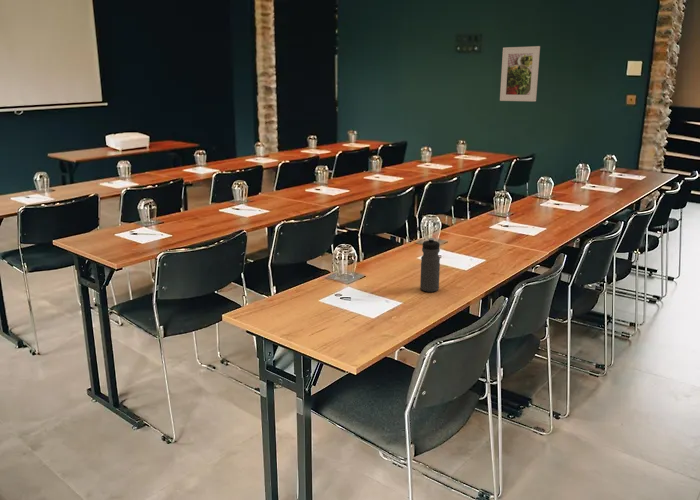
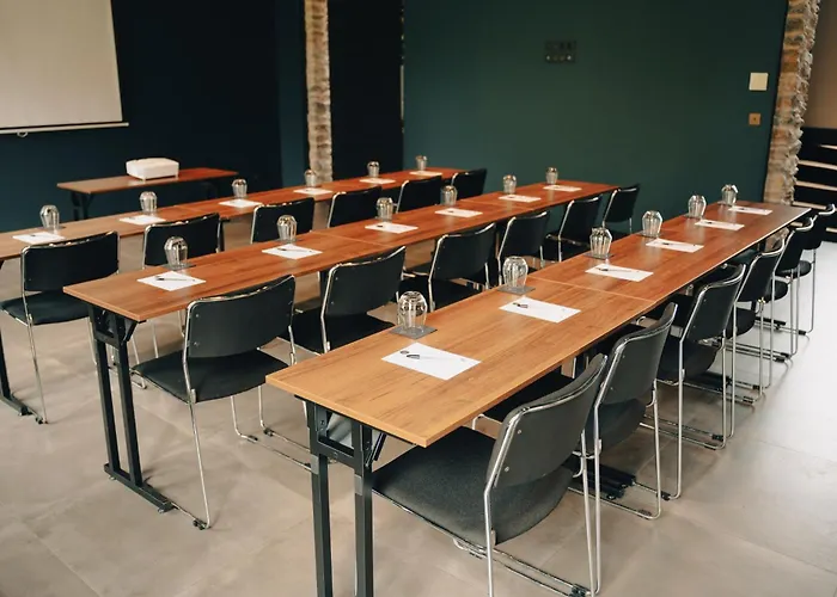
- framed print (519, 74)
- water bottle (430, 263)
